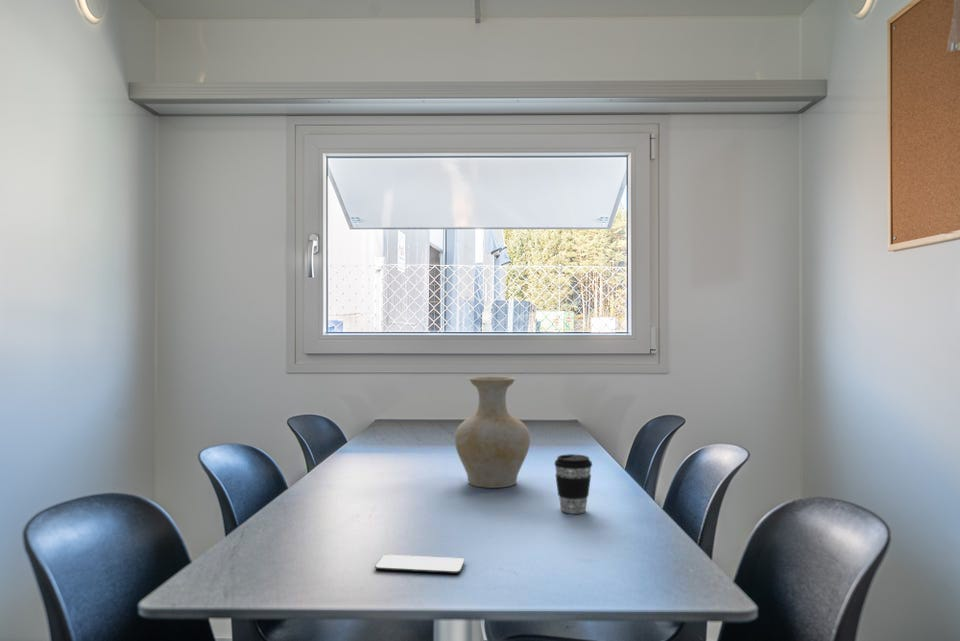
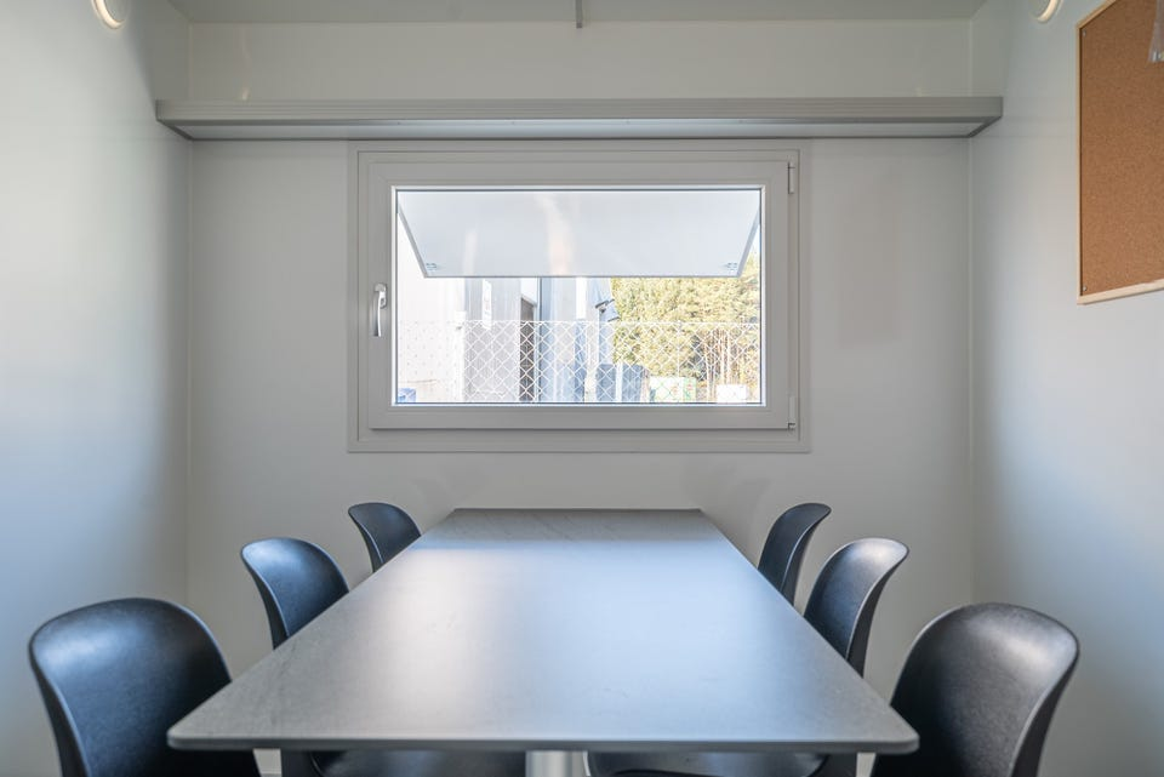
- smartphone (420, 564)
- vase (492, 429)
- coffee cup (573, 483)
